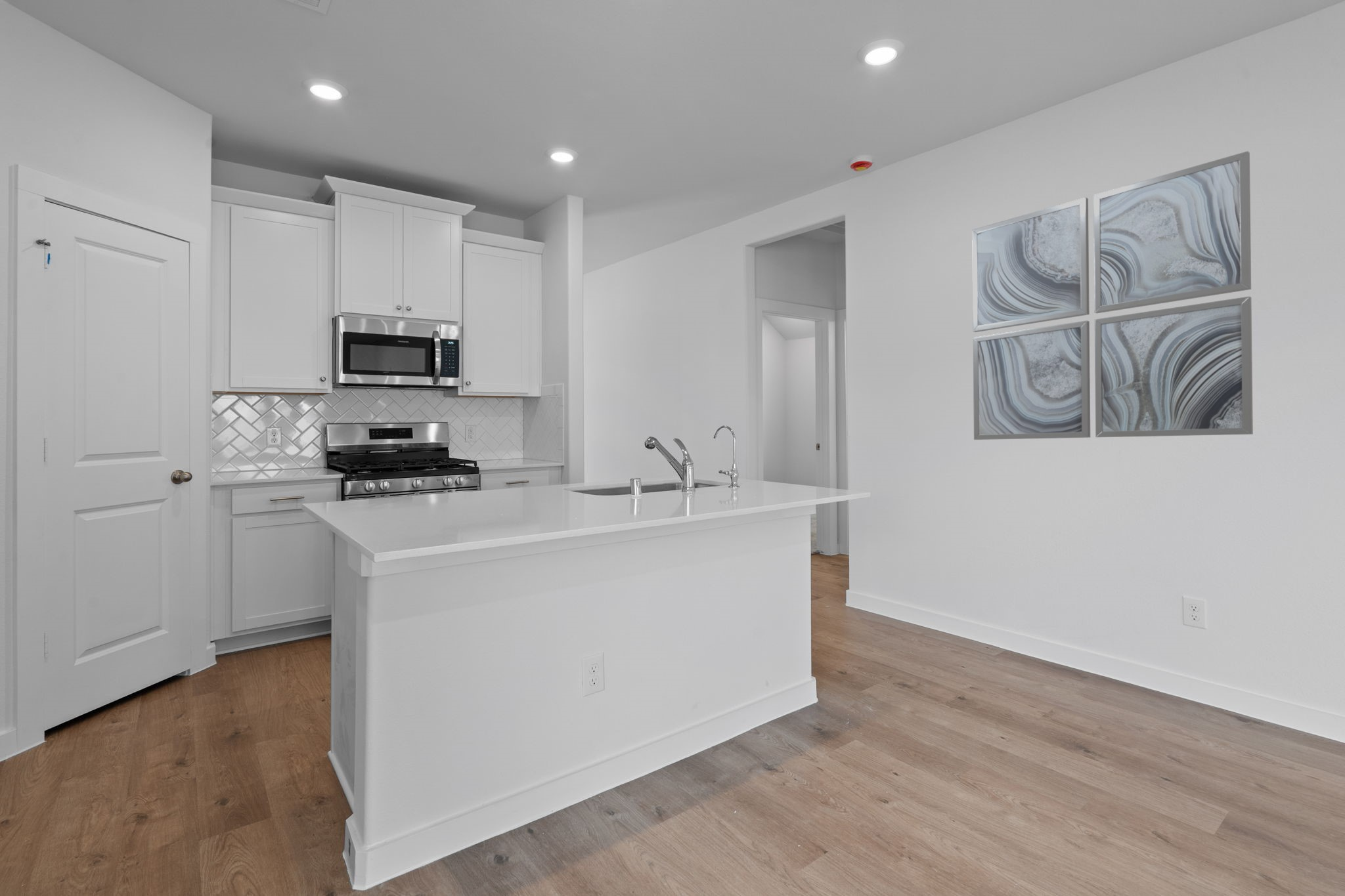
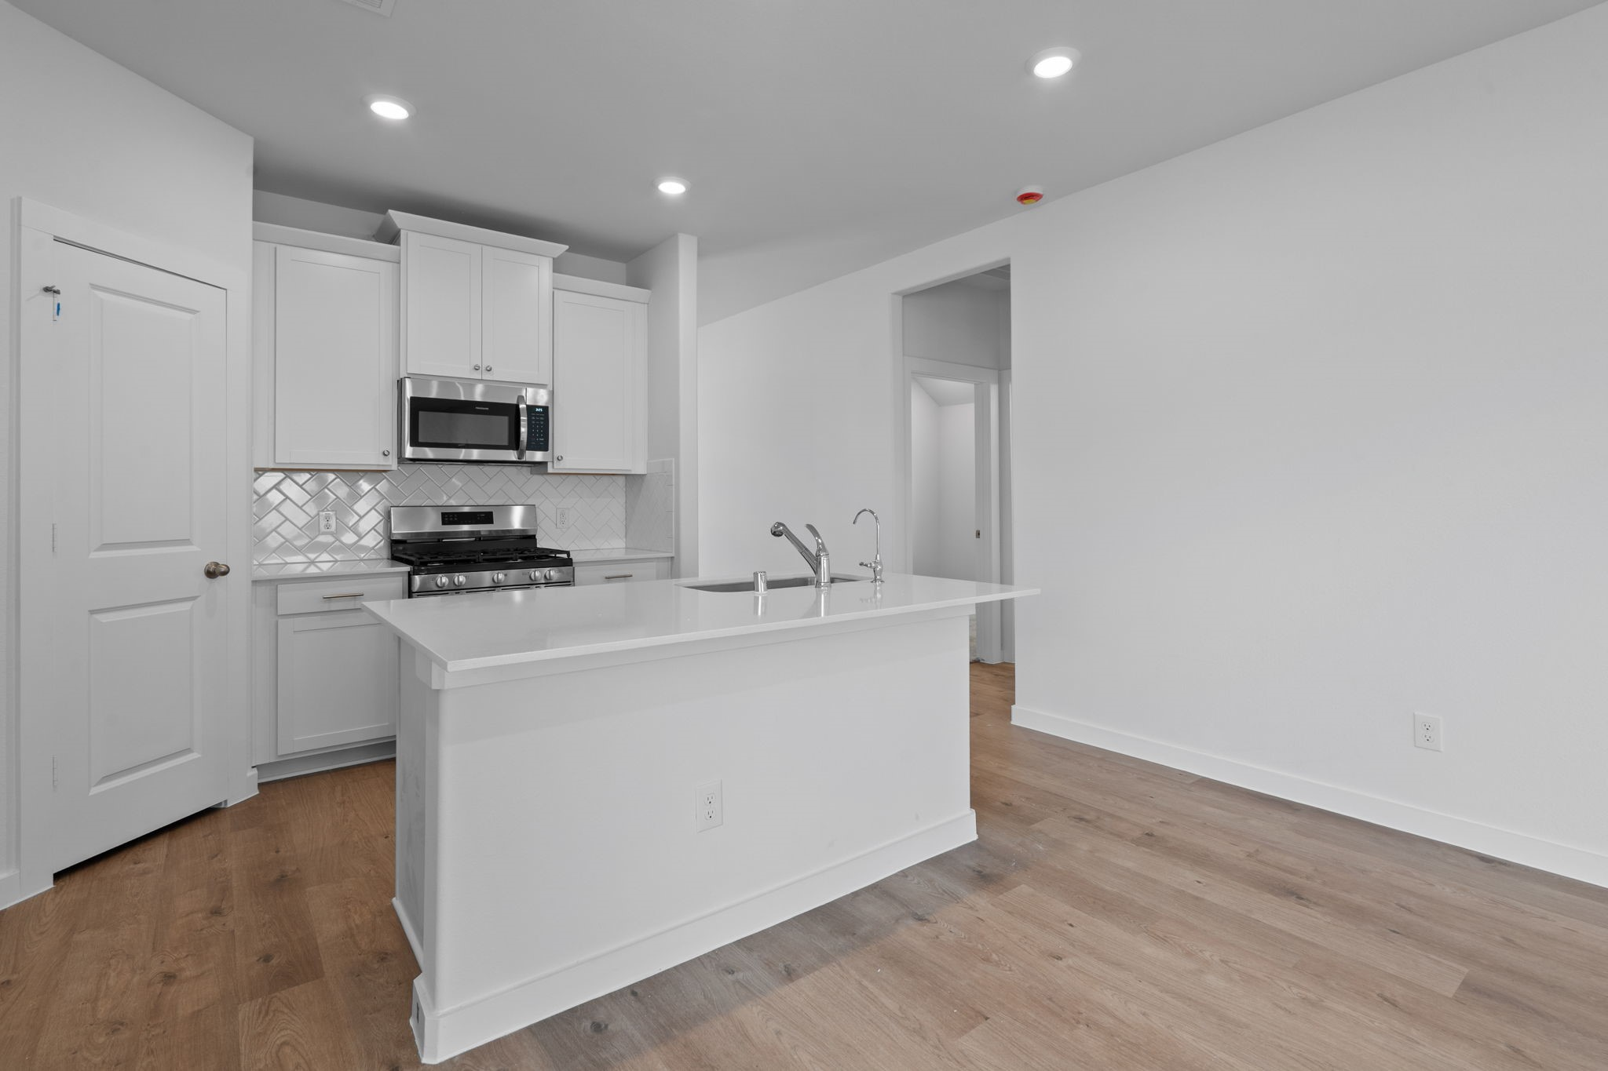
- wall art (1089, 314)
